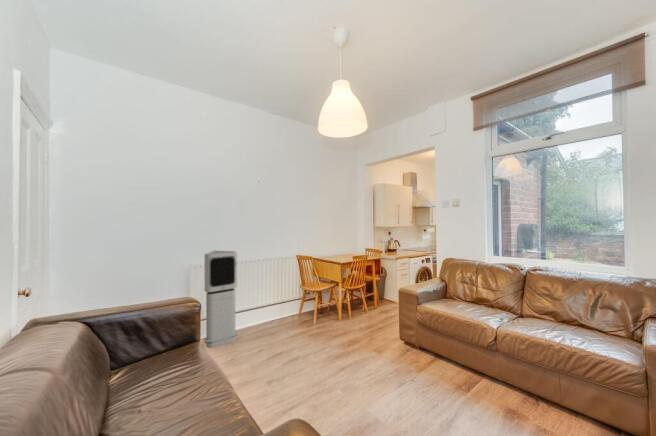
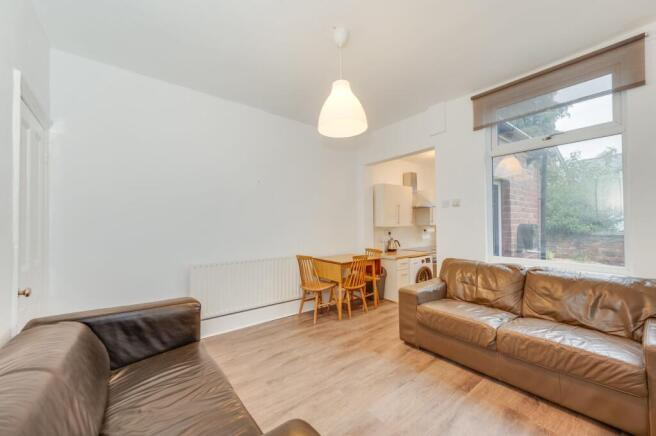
- air purifier (218, 295)
